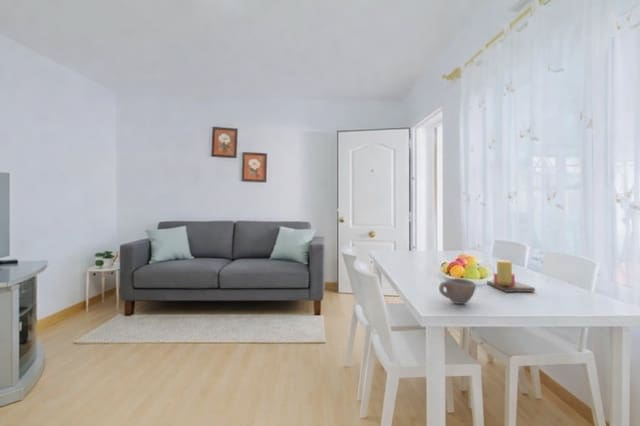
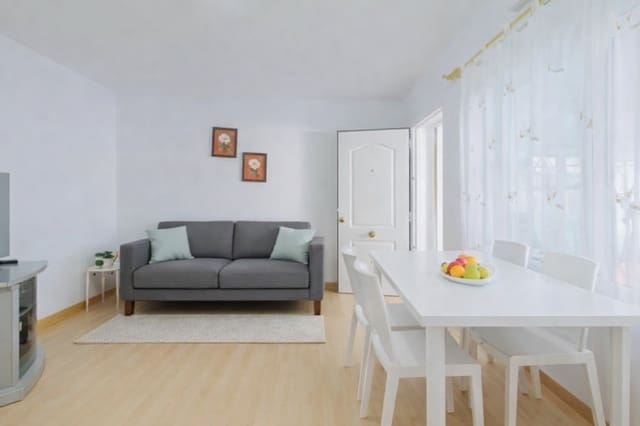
- candle (508, 273)
- cup (456, 291)
